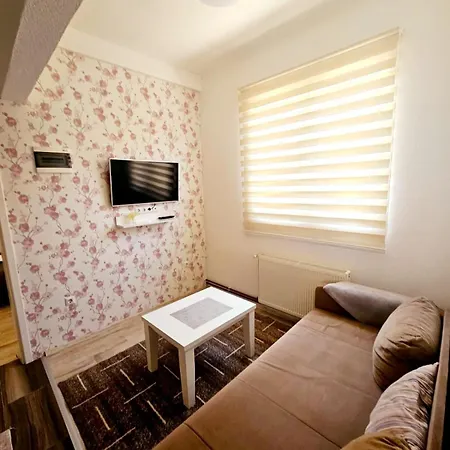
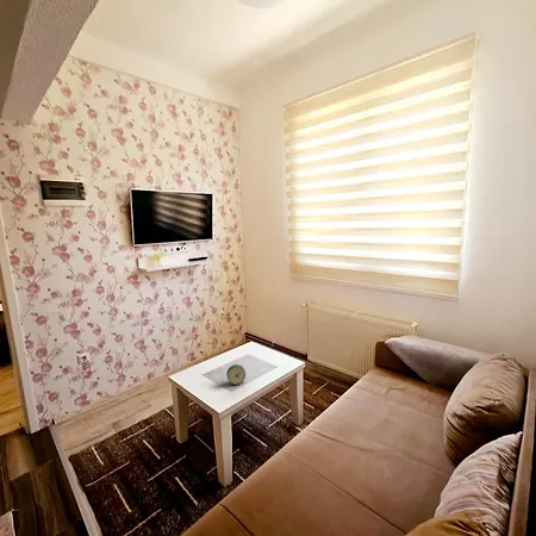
+ alarm clock (236, 373)
